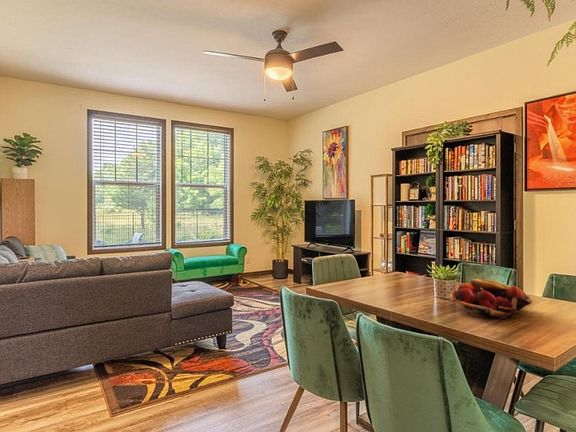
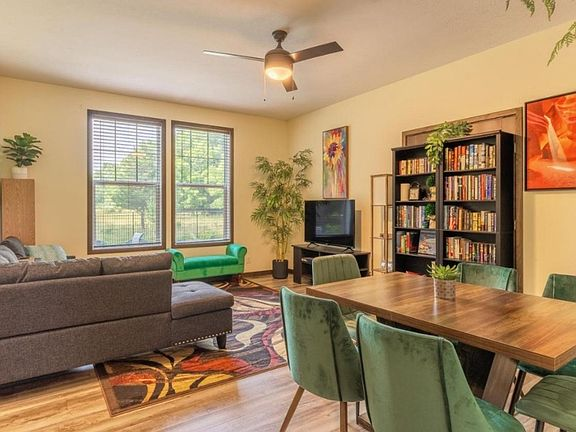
- fruit basket (487, 296)
